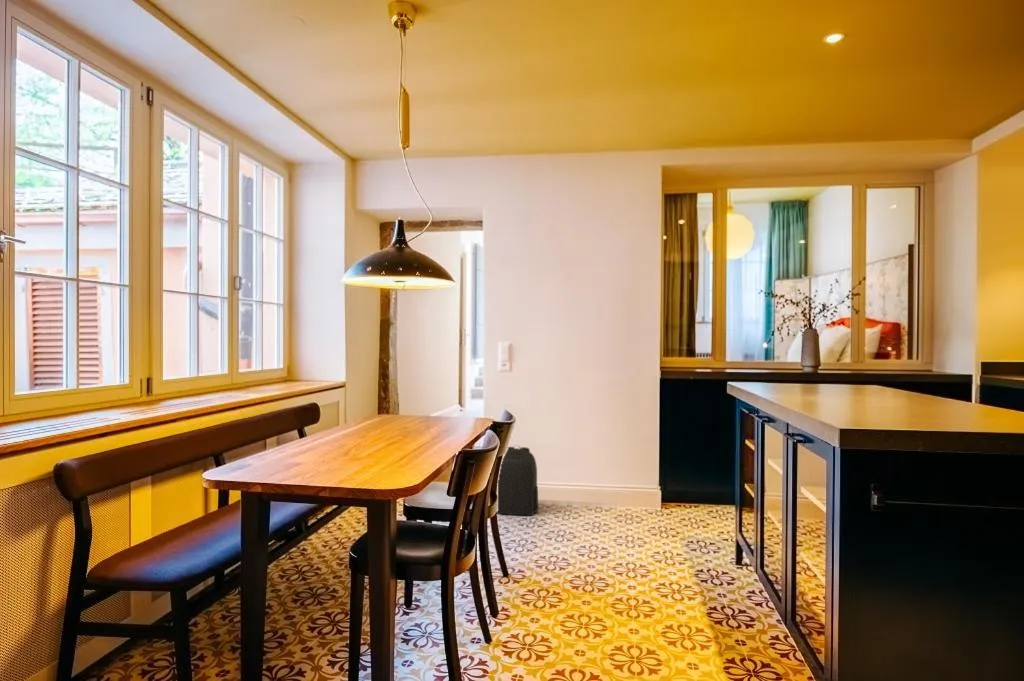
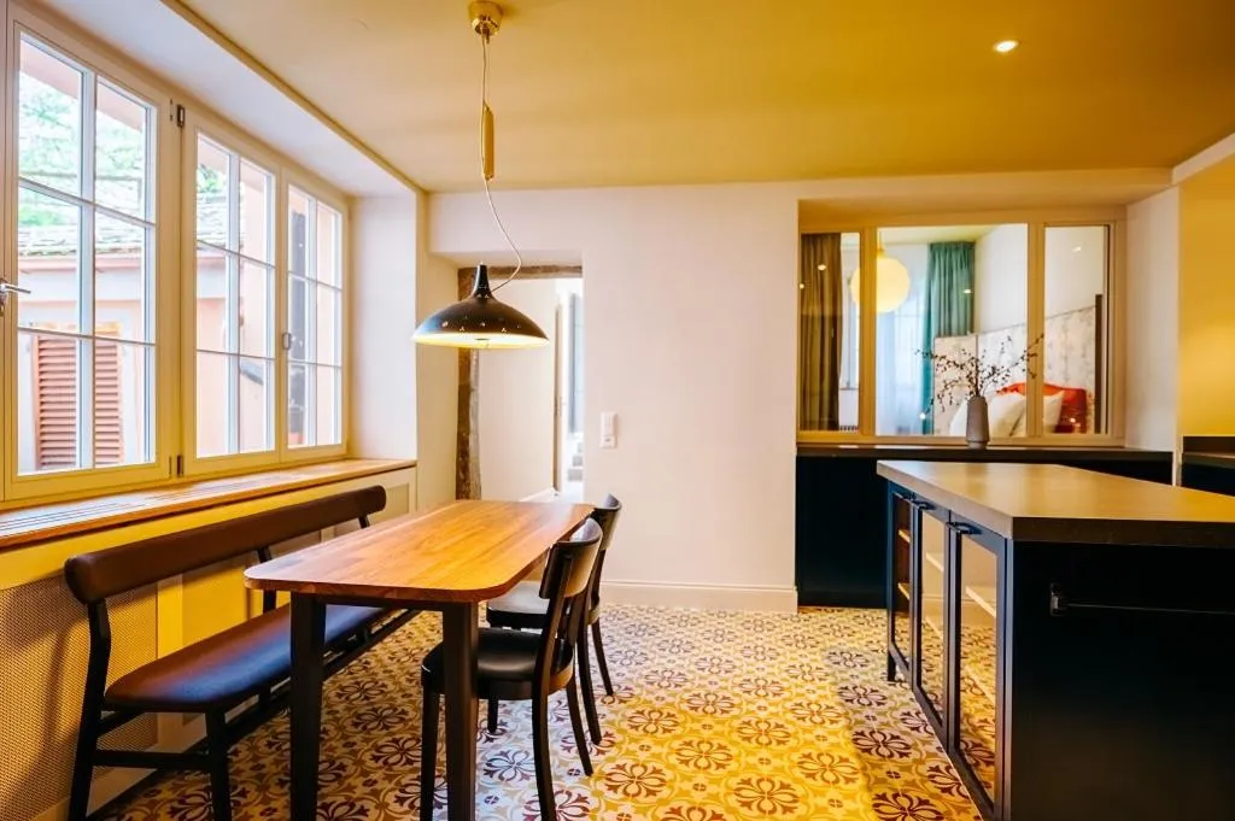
- backpack (516, 477)
